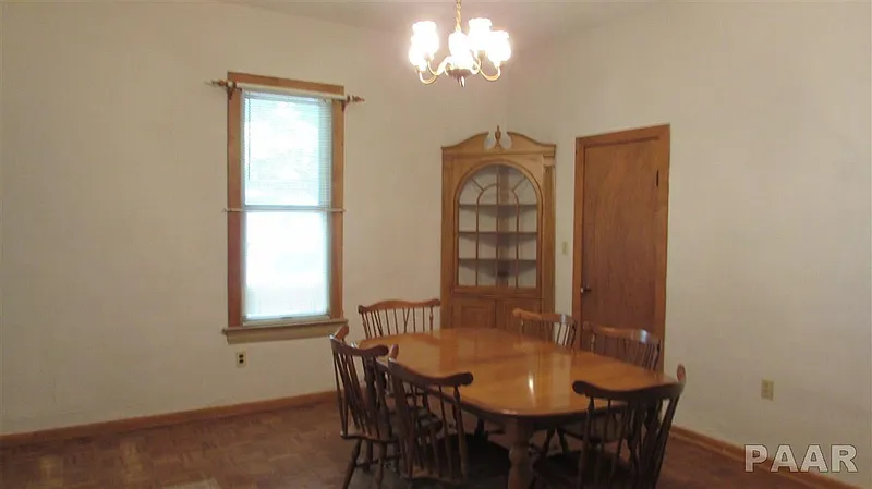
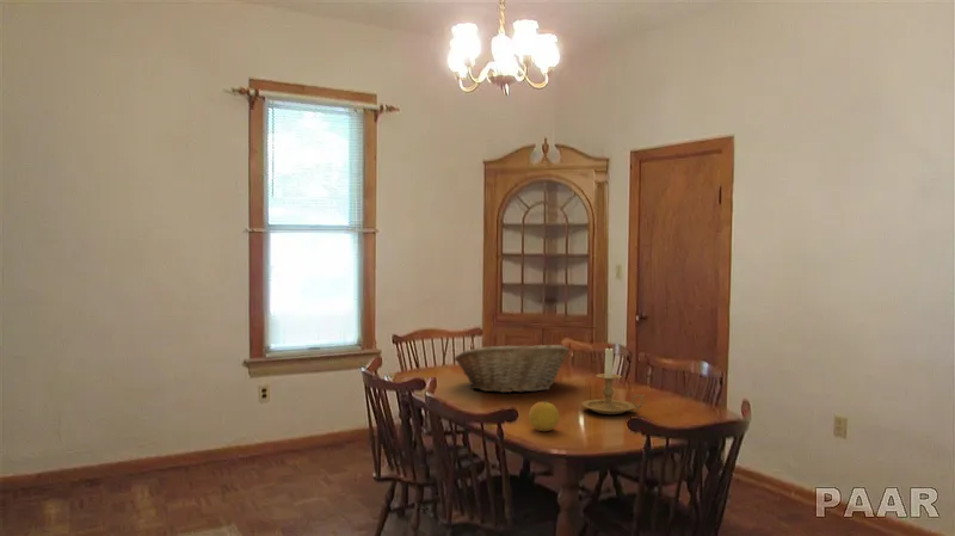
+ fruit basket (511, 363)
+ candle holder (609, 378)
+ fruit (543, 415)
